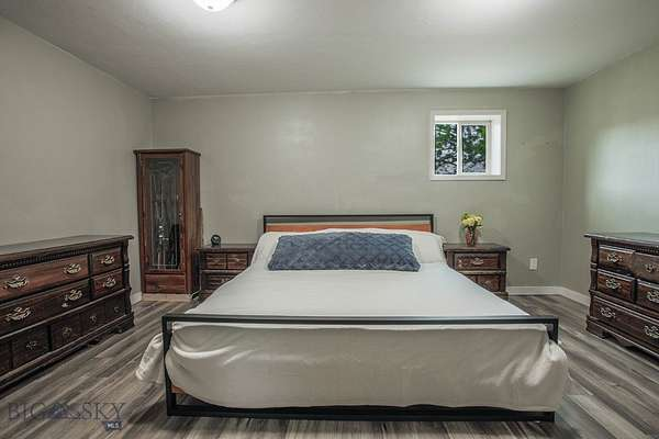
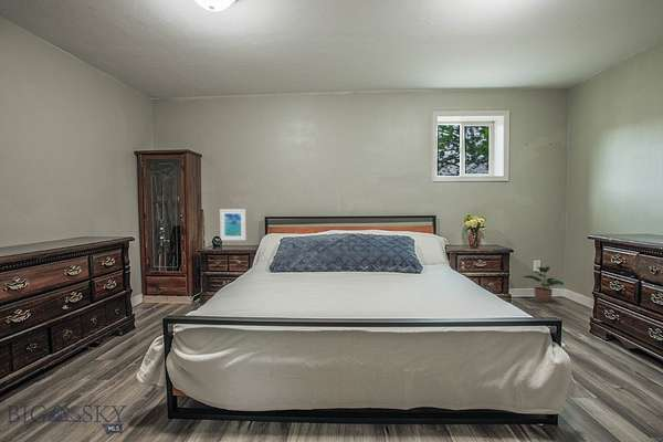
+ potted plant (544, 283)
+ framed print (232, 224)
